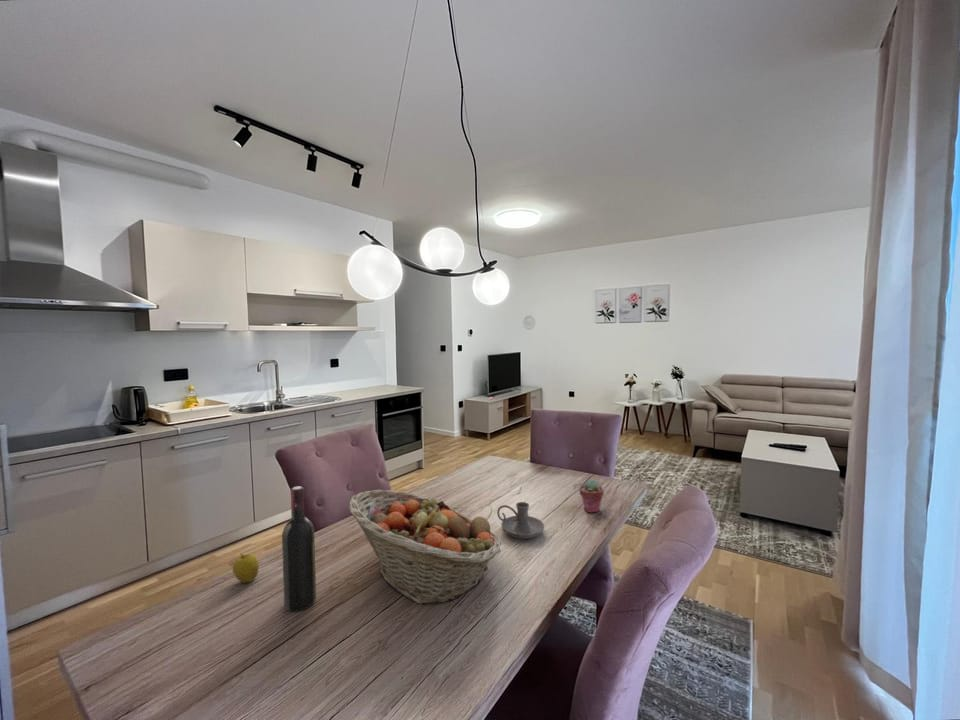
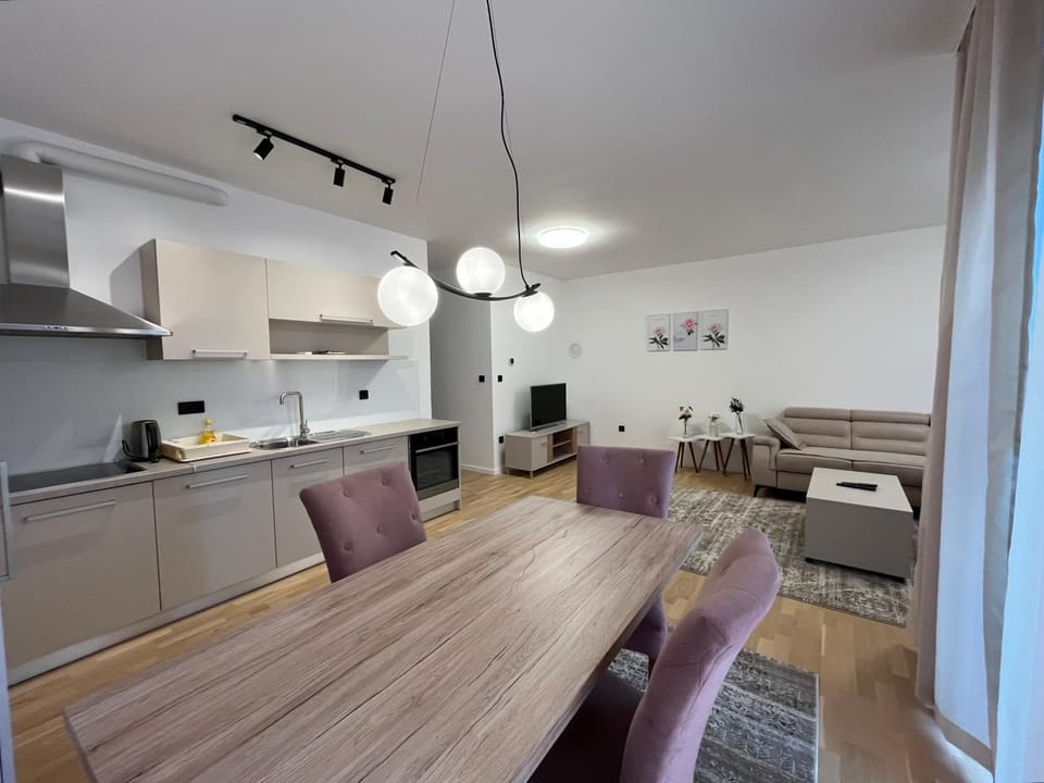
- wine bottle (298, 545)
- fruit basket (423, 533)
- apple (246, 567)
- candle holder (518, 517)
- potted succulent (591, 494)
